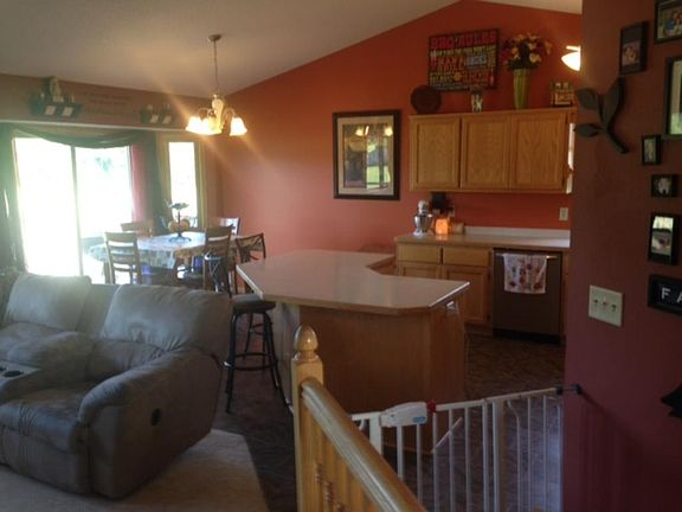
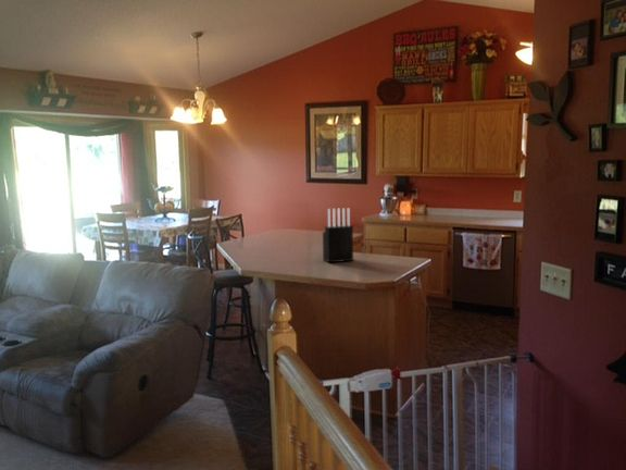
+ knife block (337, 234)
